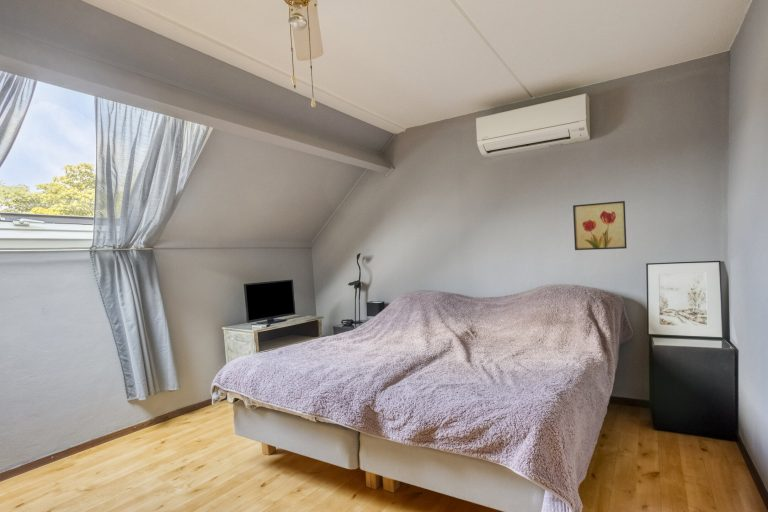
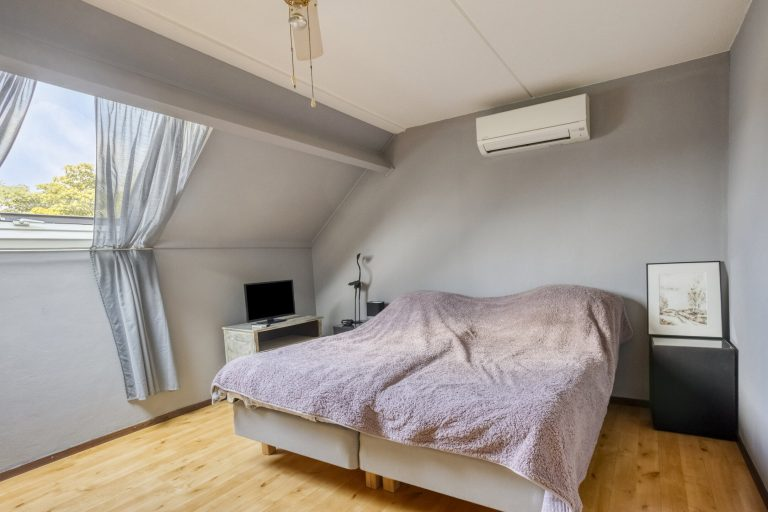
- wall art (599, 226)
